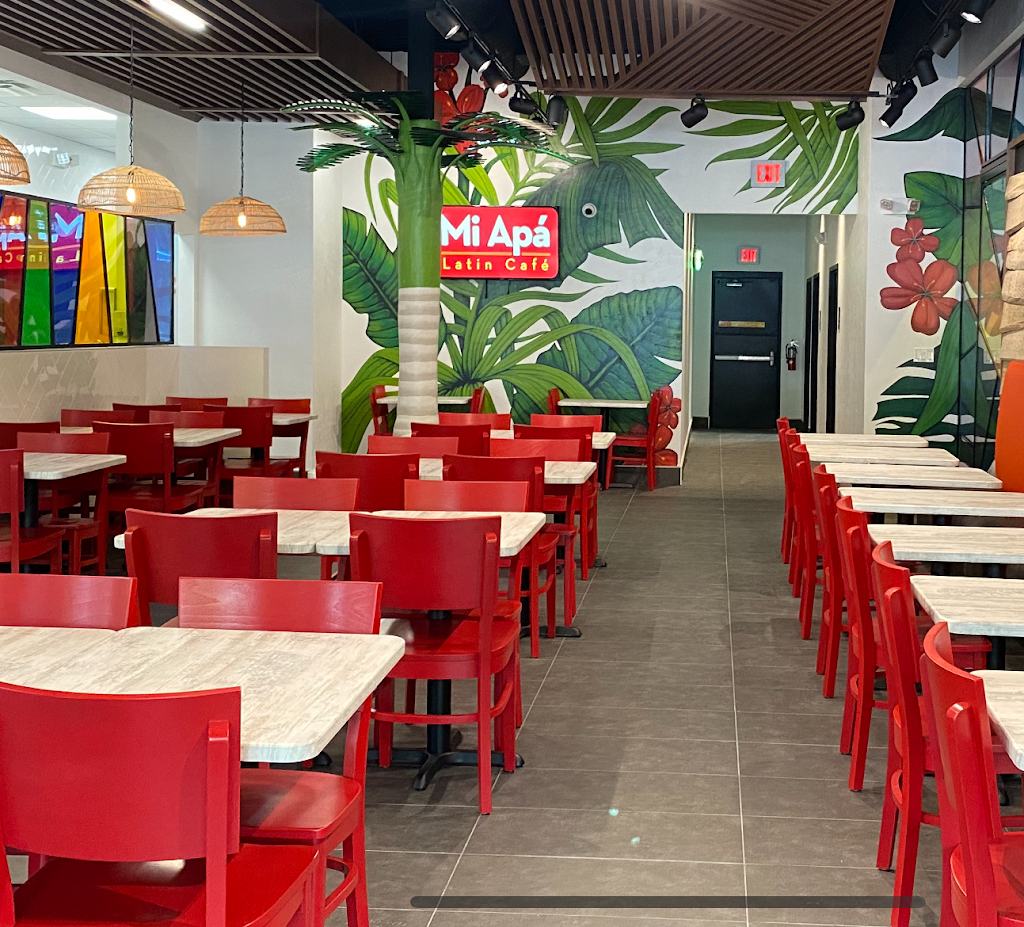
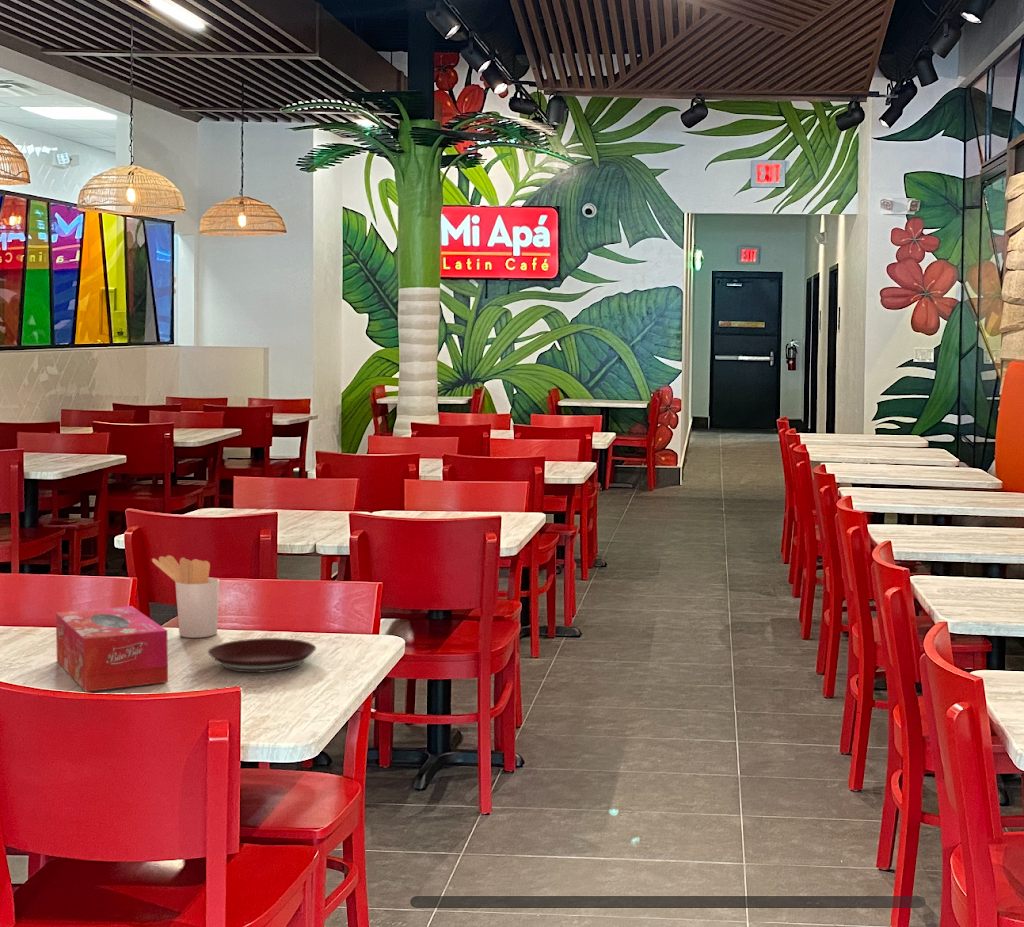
+ plate (262, 656)
+ tissue box (110, 646)
+ utensil holder (186, 593)
